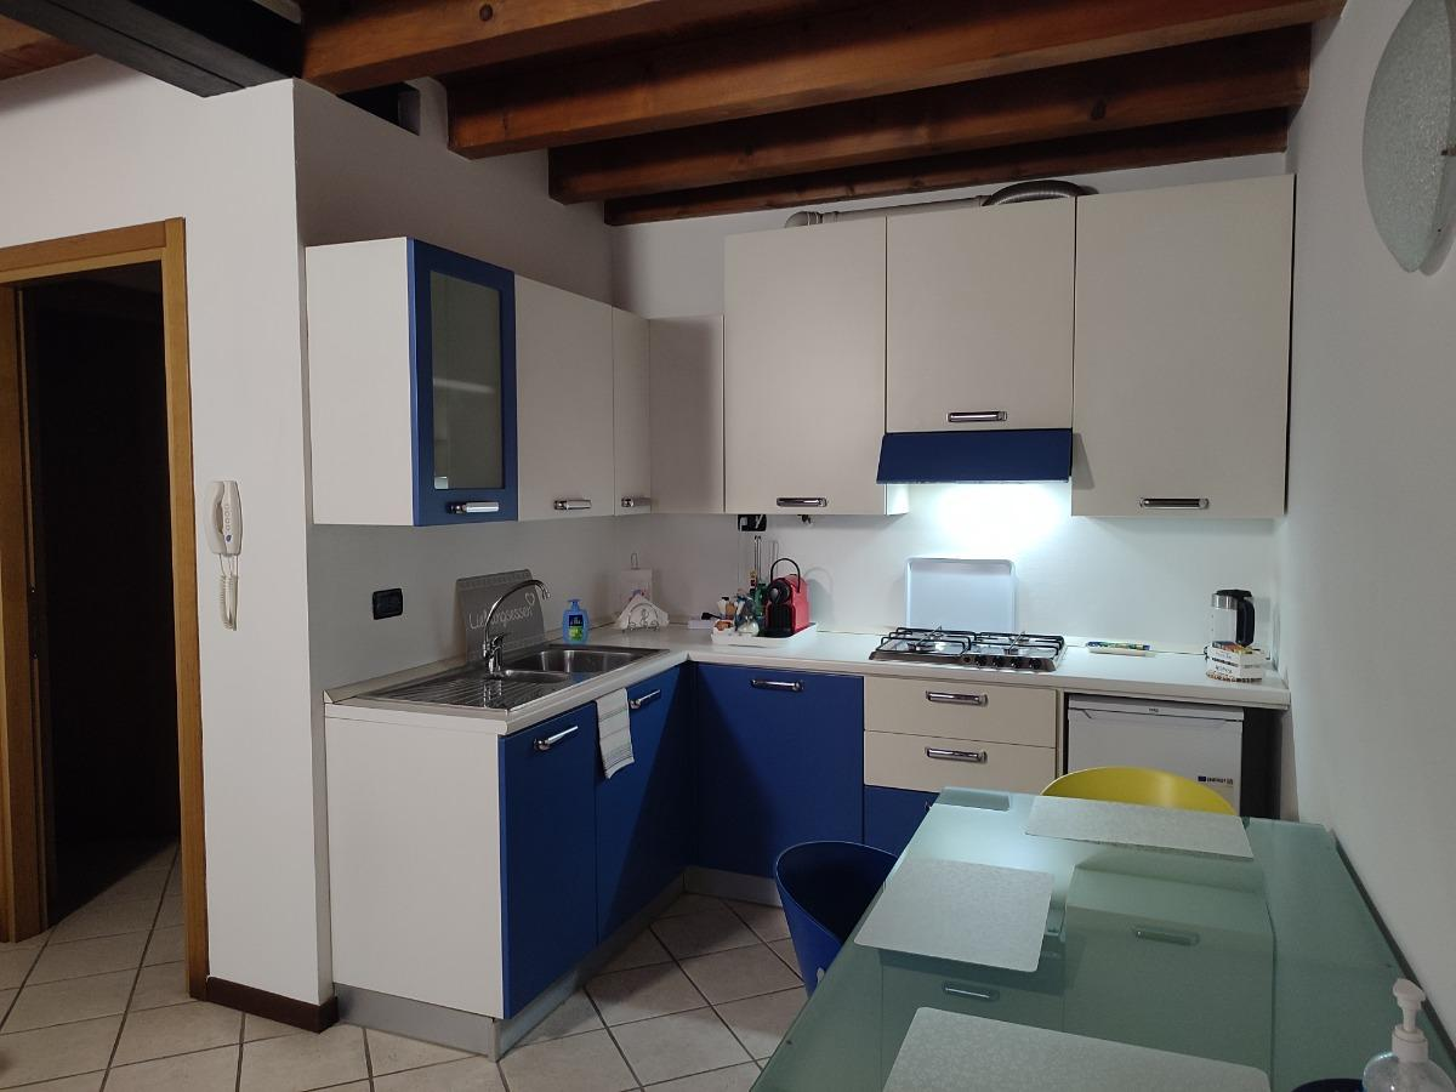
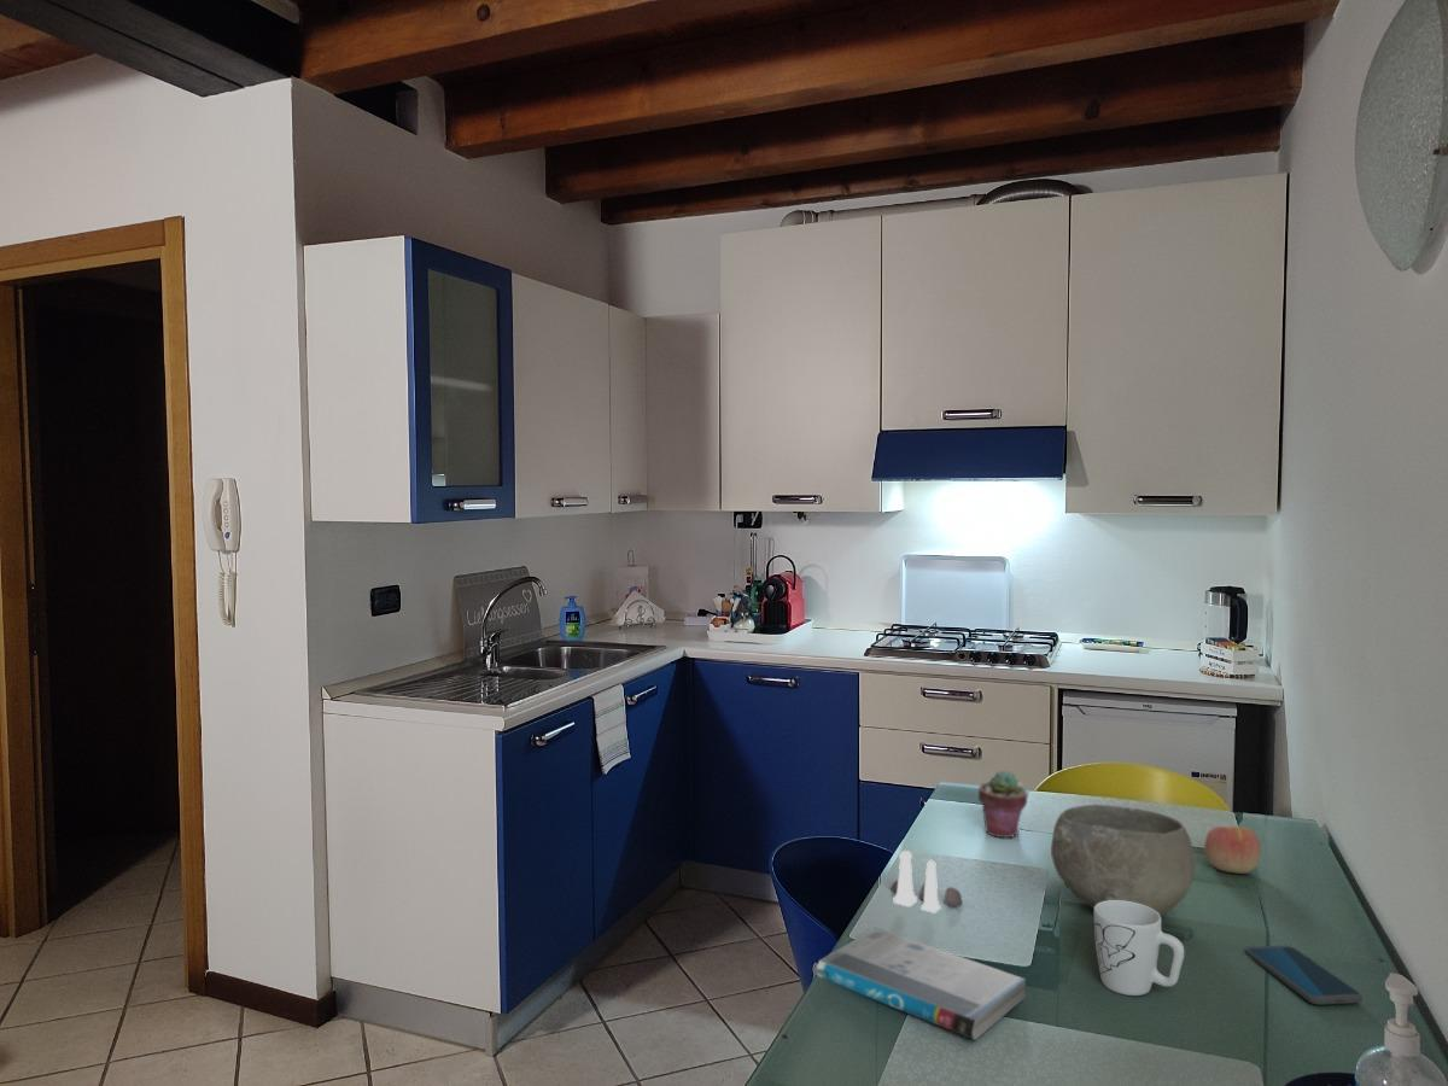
+ smartphone (1301, 973)
+ book (918, 979)
+ potted succulent (1002, 801)
+ bowl (1121, 860)
+ salt and pepper shaker set (926, 875)
+ apple (1231, 846)
+ mug (1138, 951)
